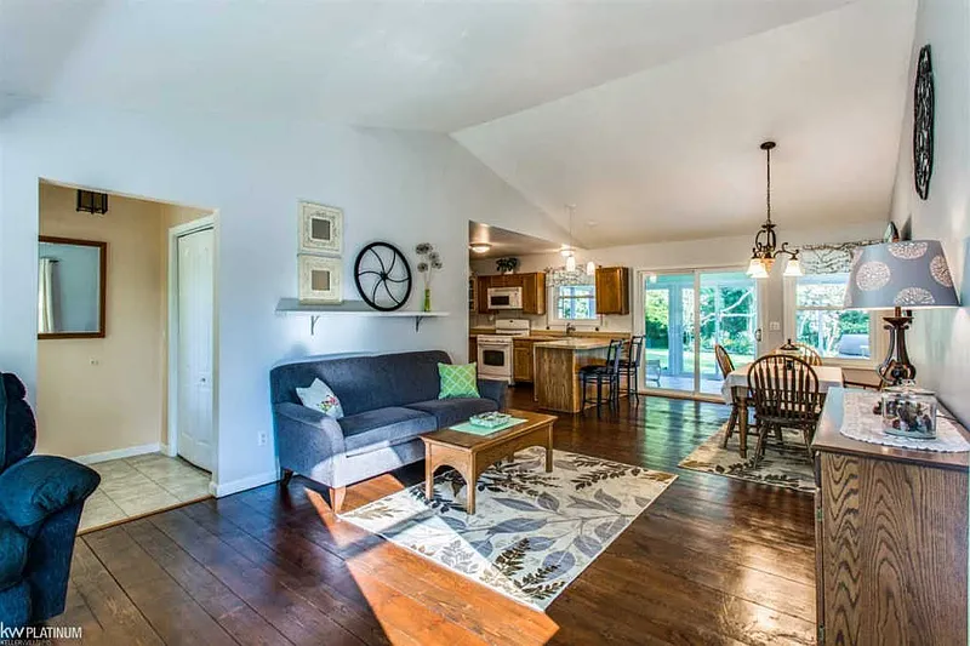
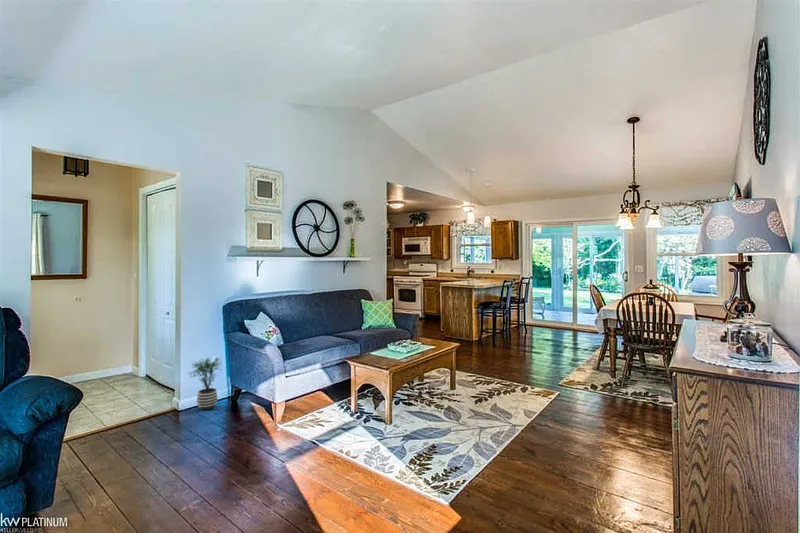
+ potted plant (206, 383)
